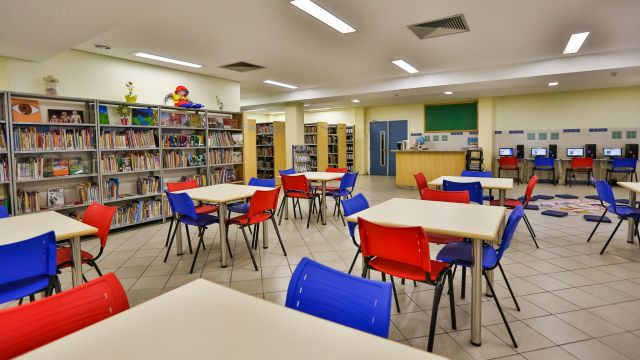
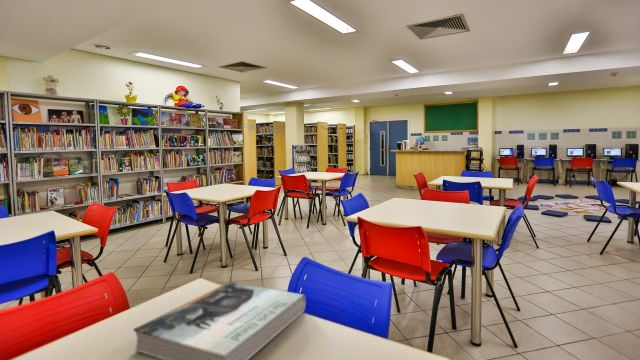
+ book (229, 318)
